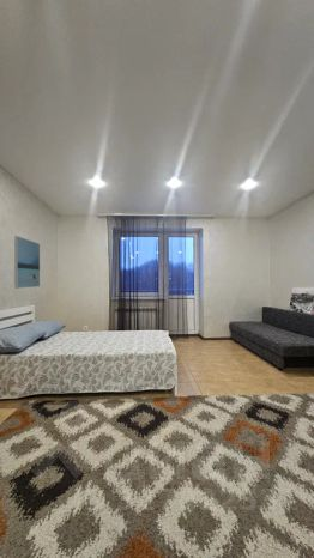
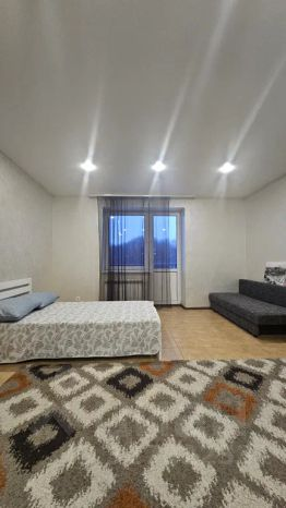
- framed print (28, 263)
